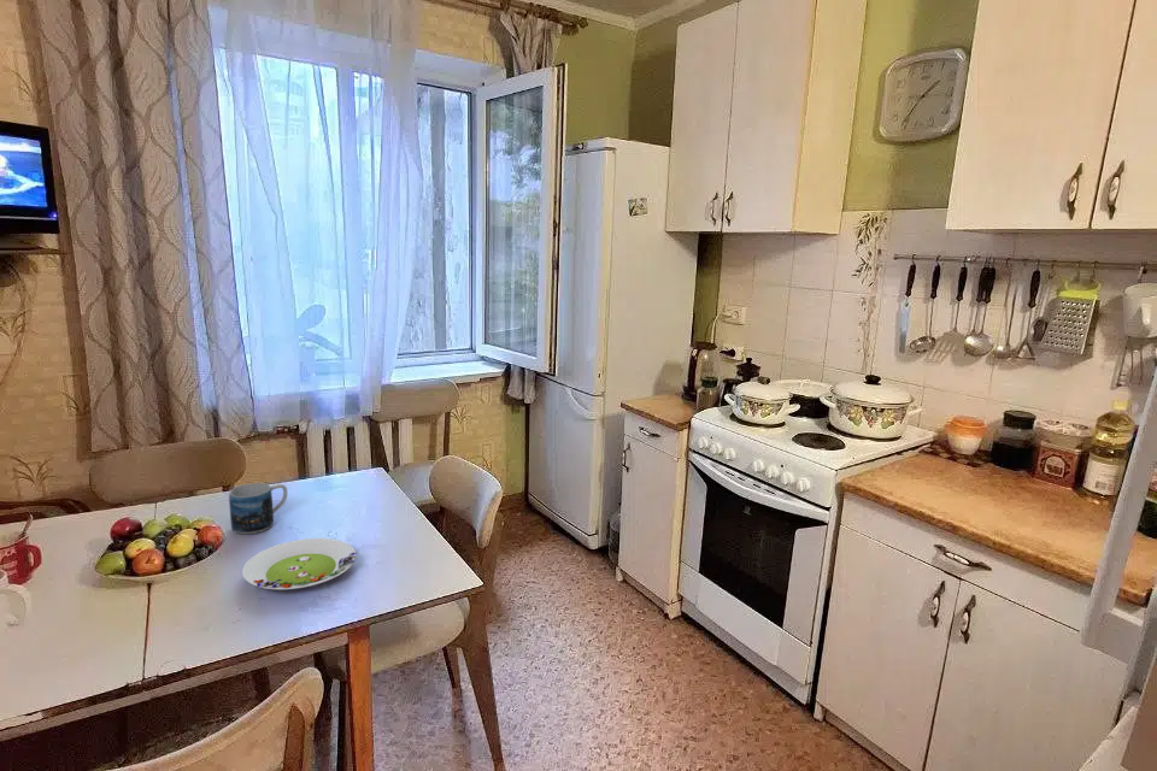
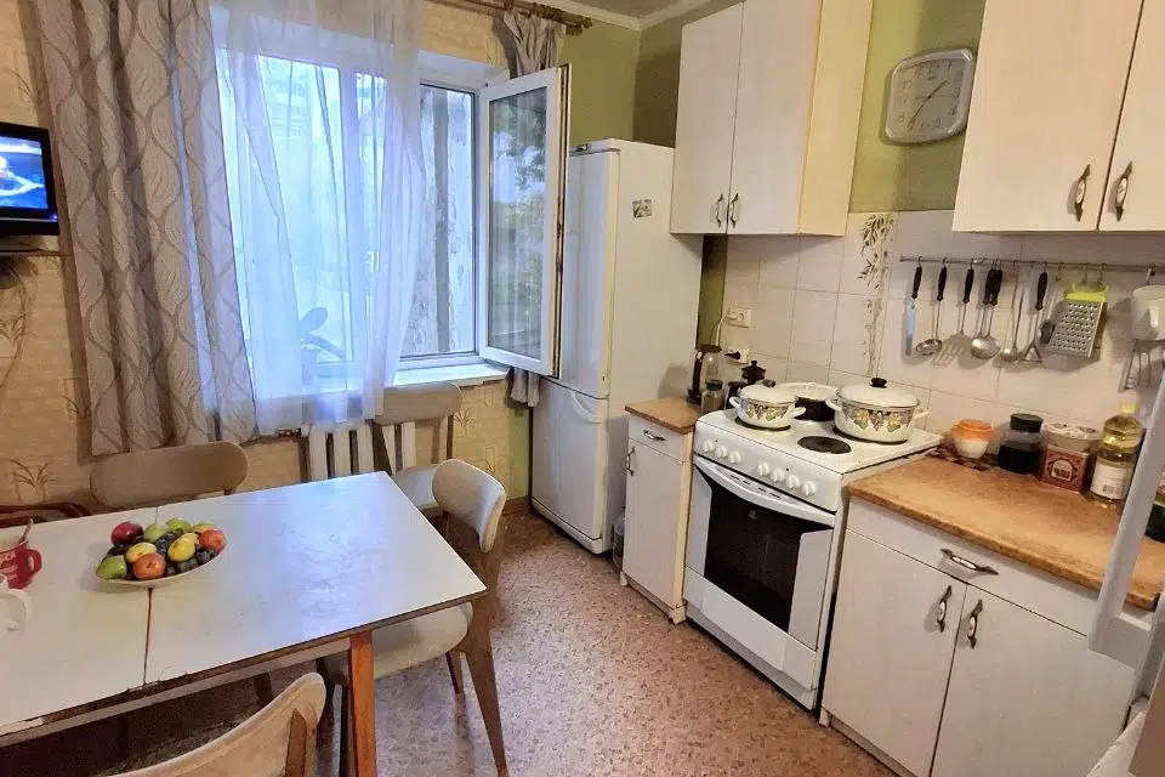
- mug (260, 505)
- salad plate (301, 564)
